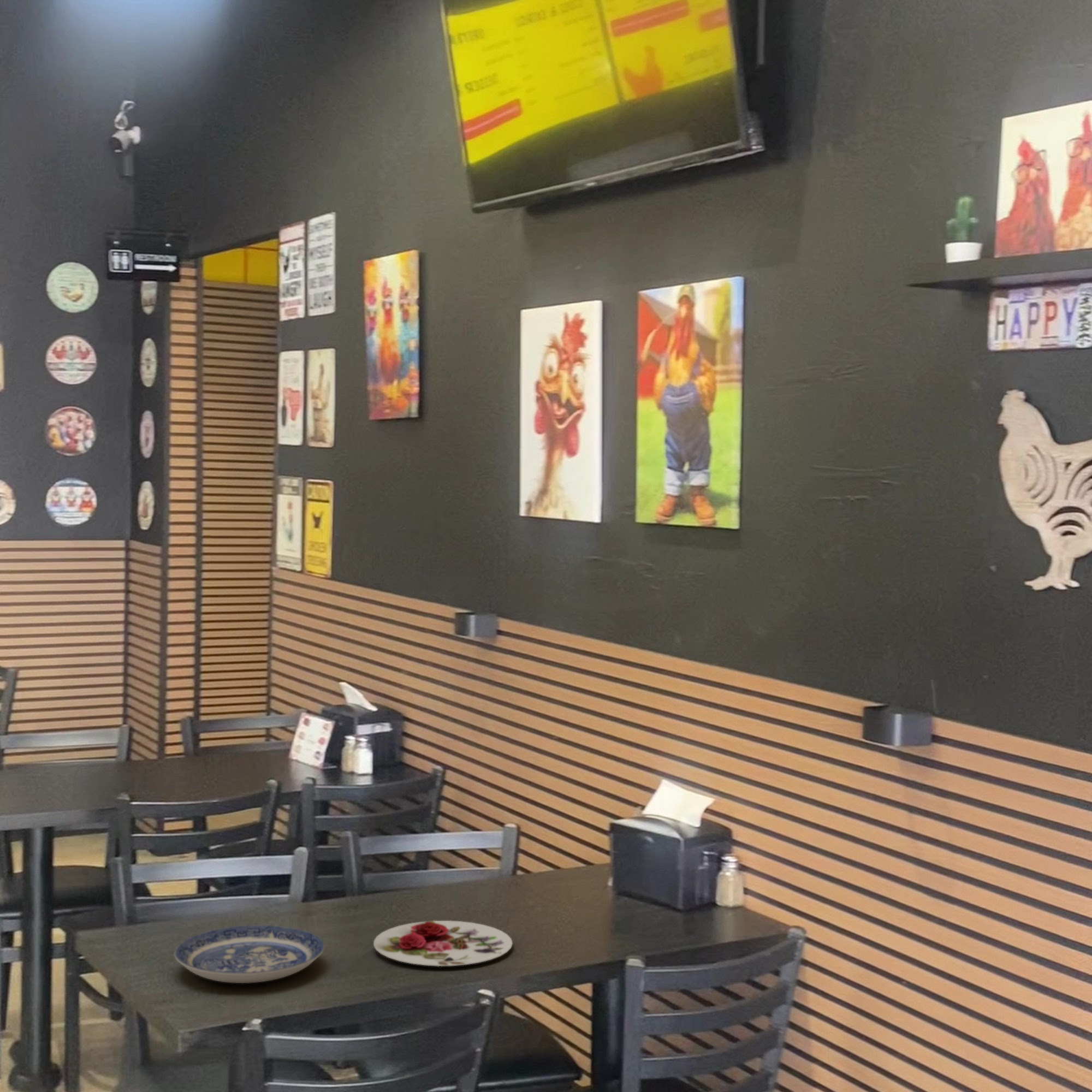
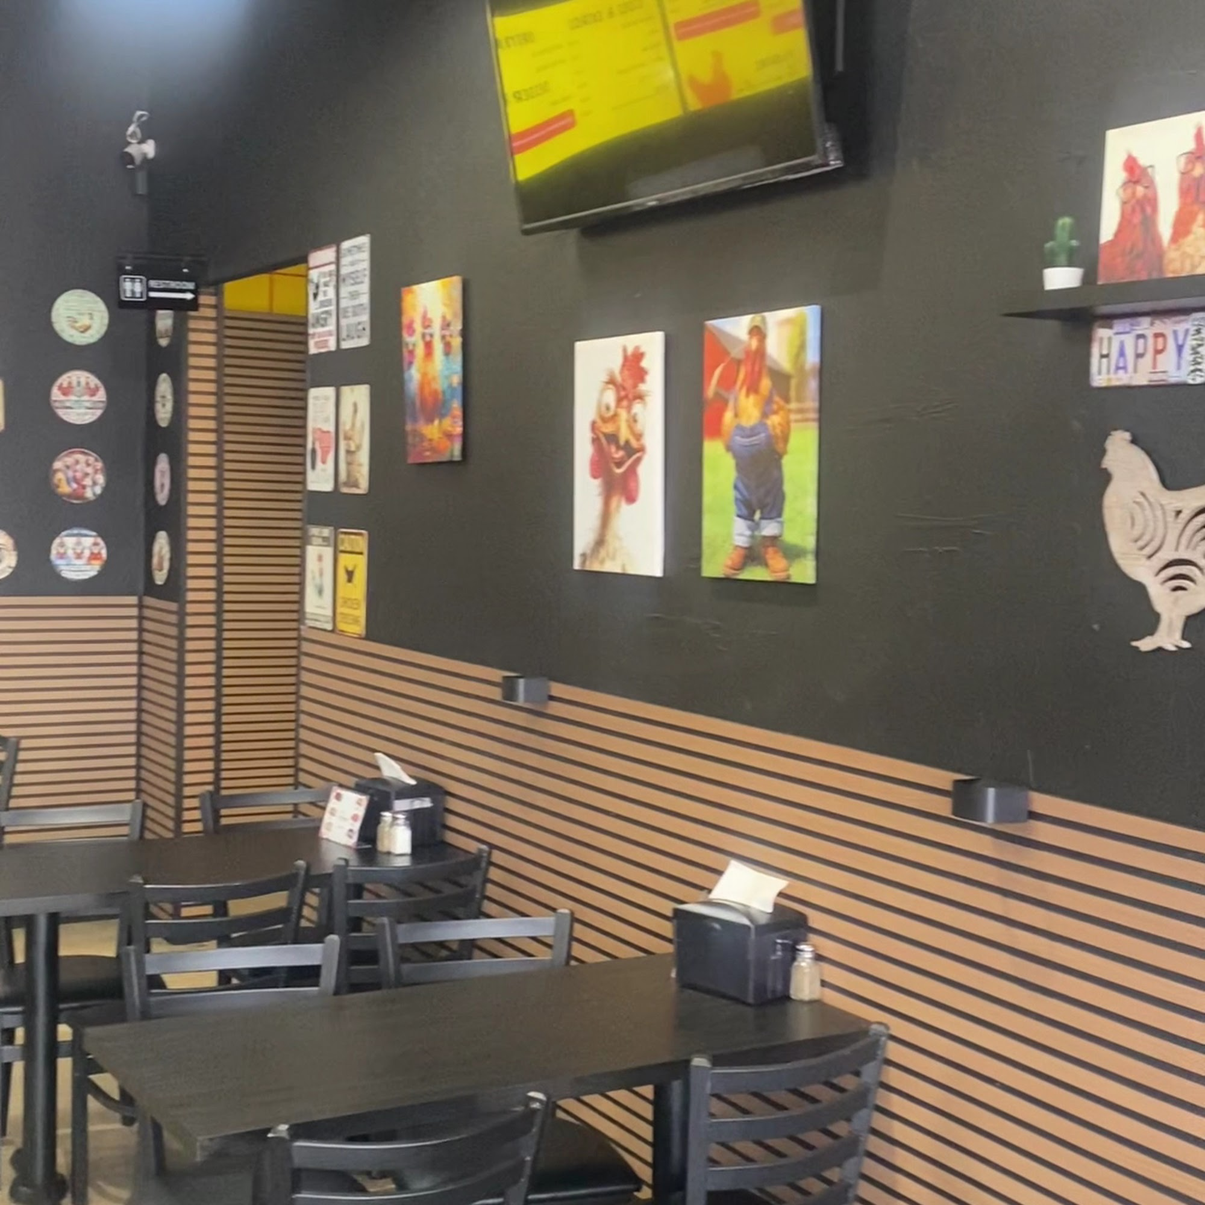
- plate (250, 958)
- plate (443, 941)
